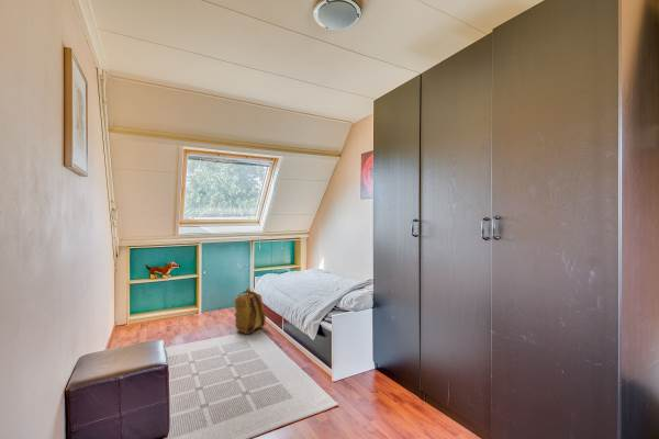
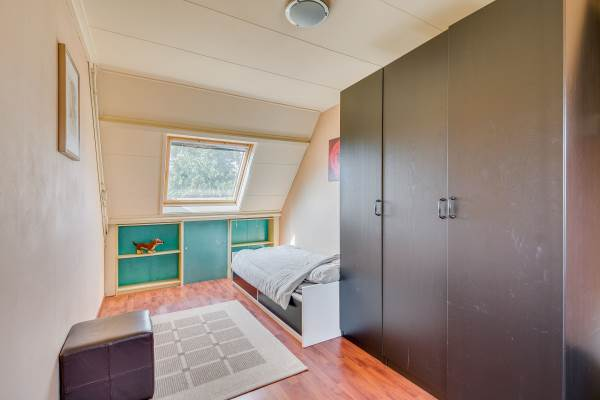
- backpack (249, 309)
